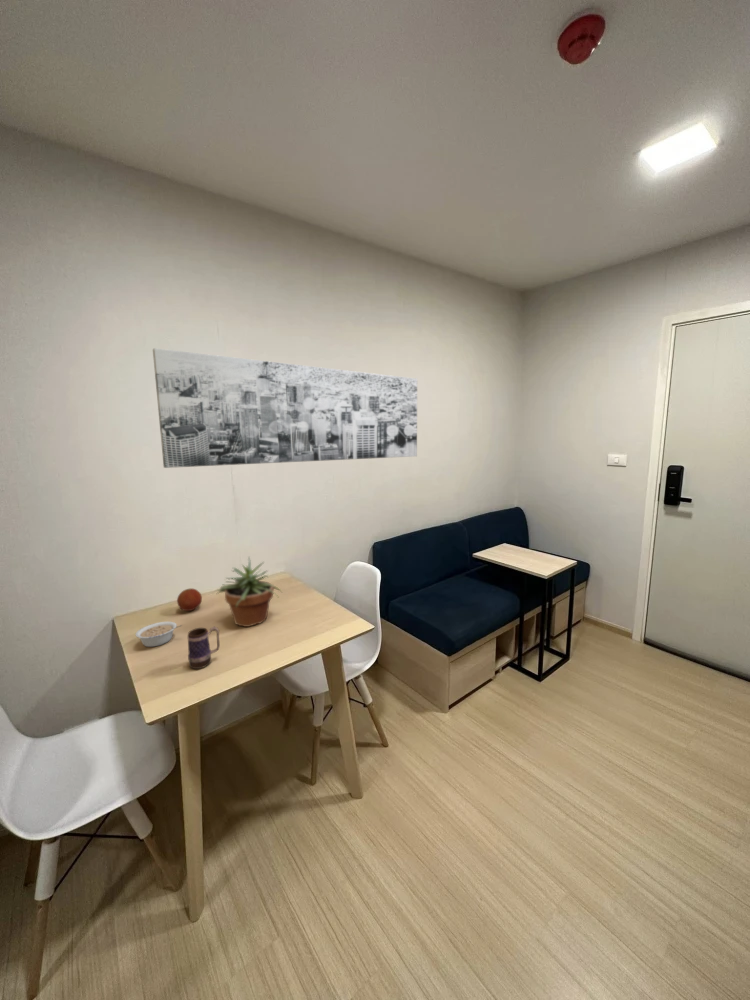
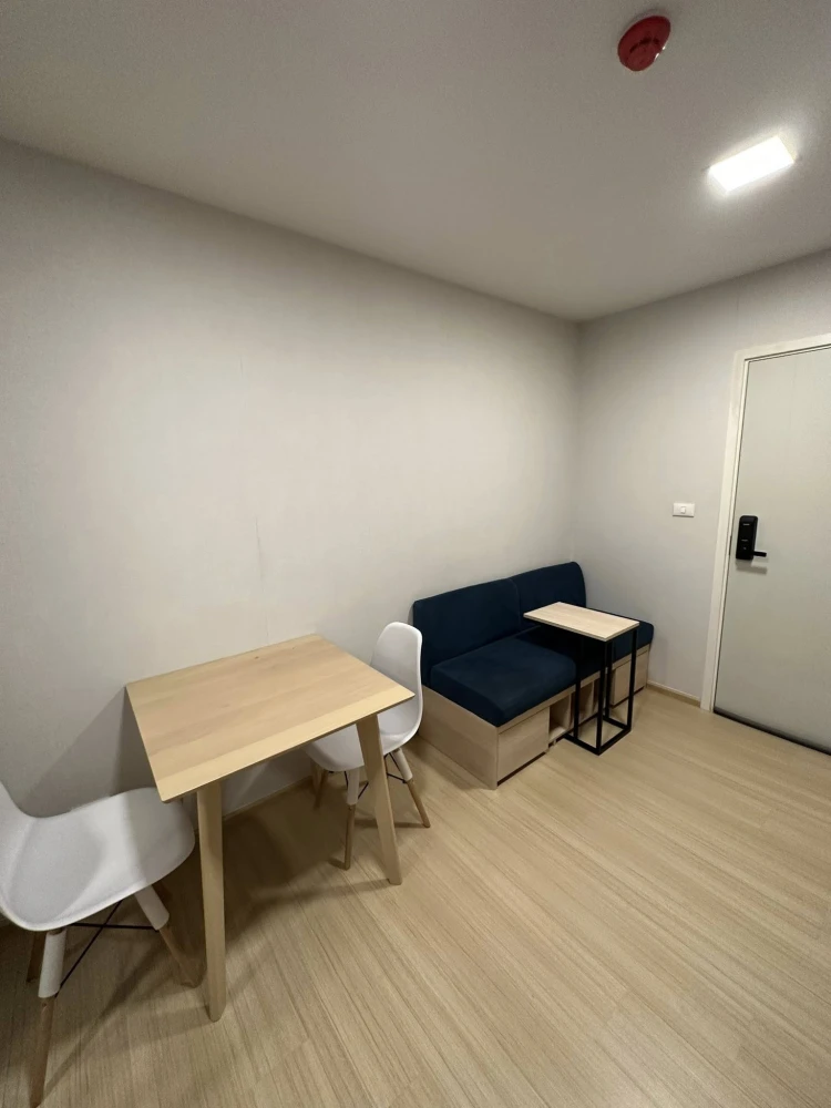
- potted plant (251, 590)
- legume (158, 633)
- wall art (313, 414)
- fruit (189, 598)
- mug (204, 646)
